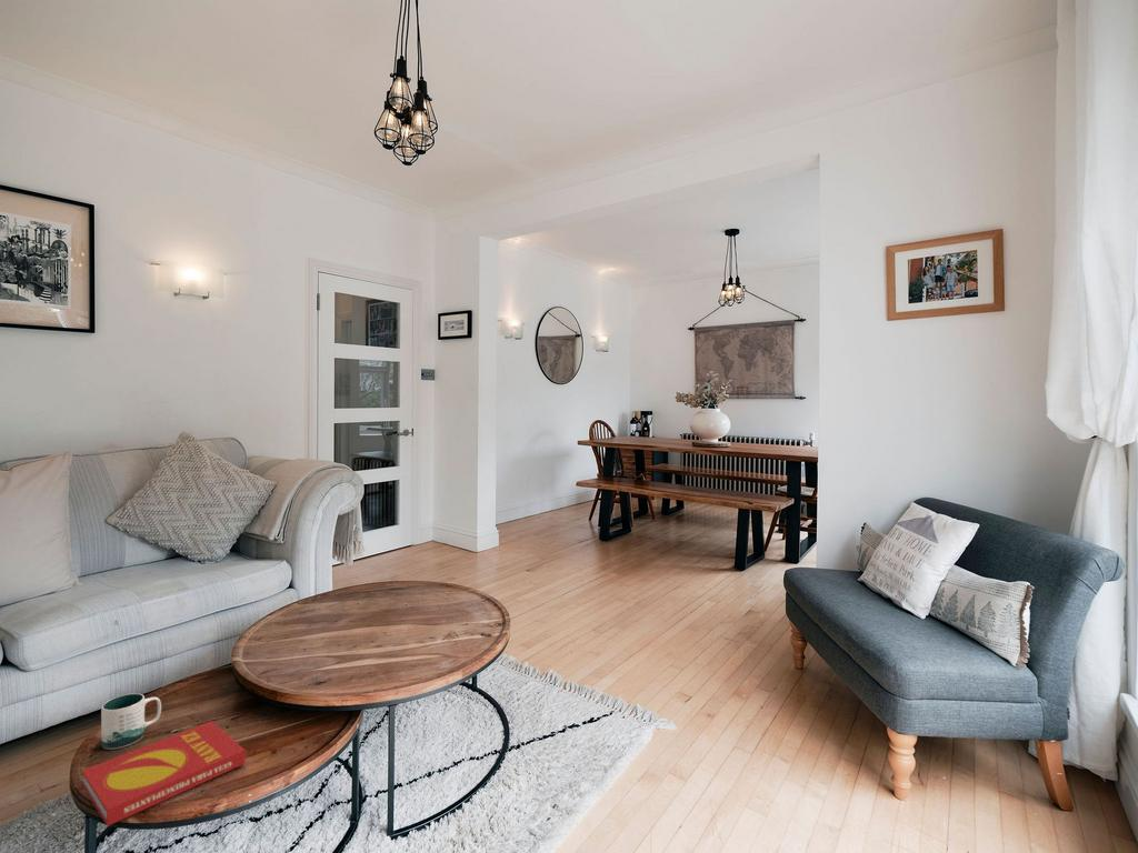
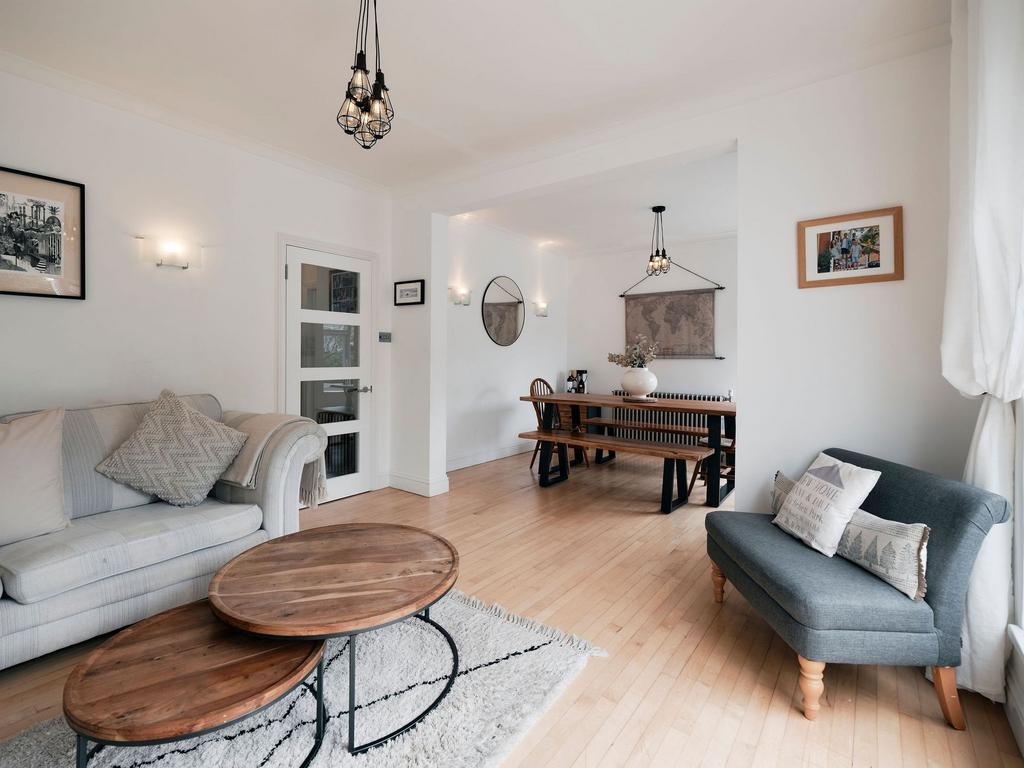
- book (166, 766)
- mug (132, 716)
